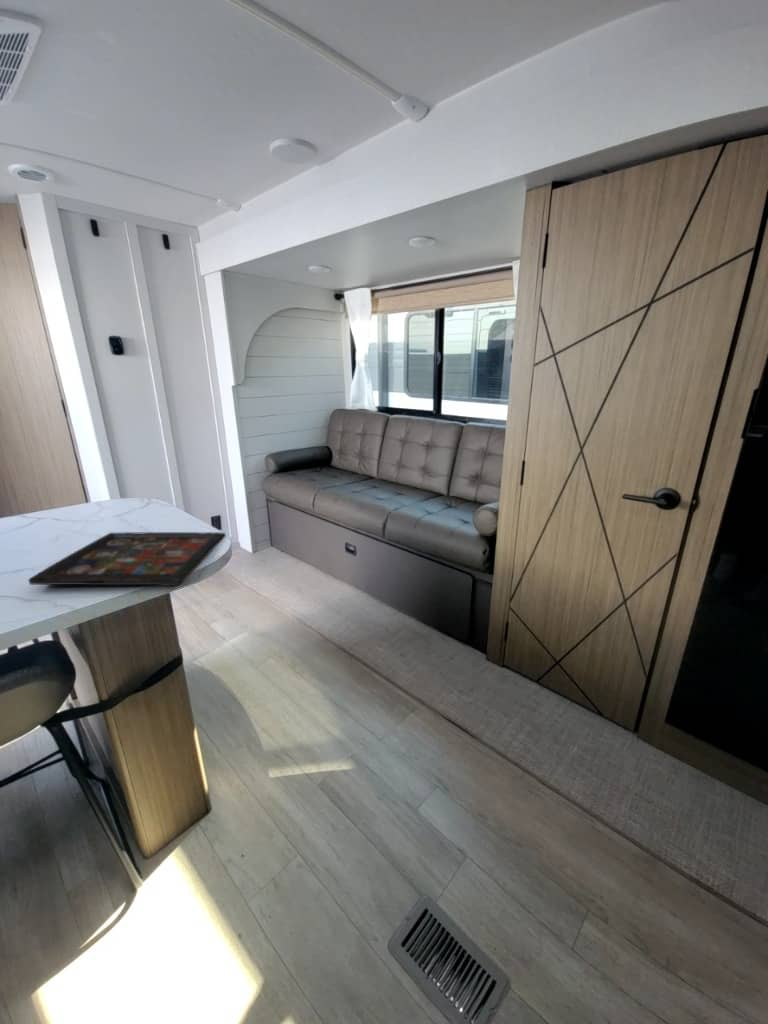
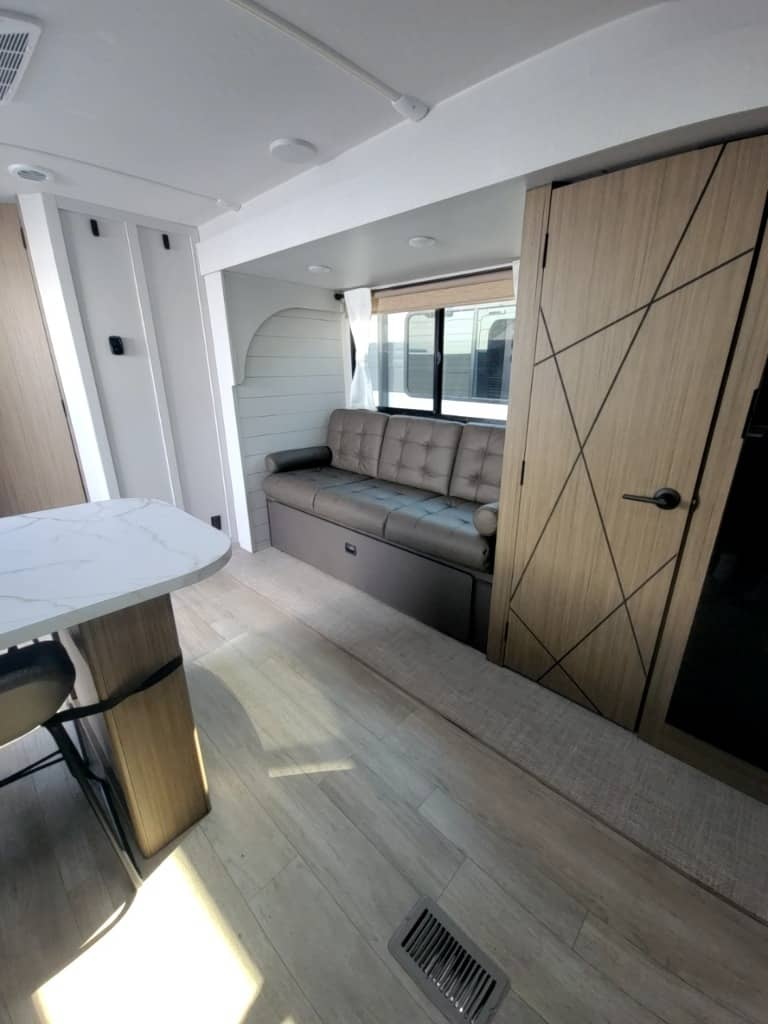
- decorative tray (140, 554)
